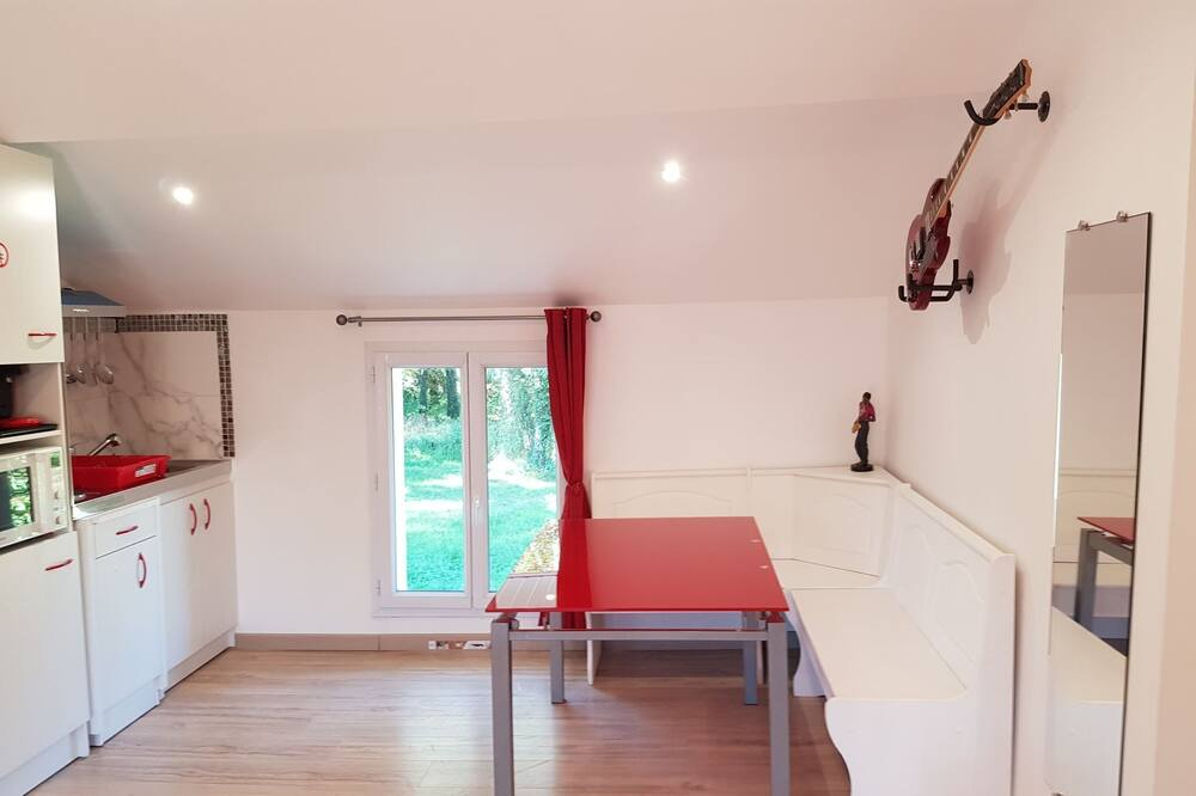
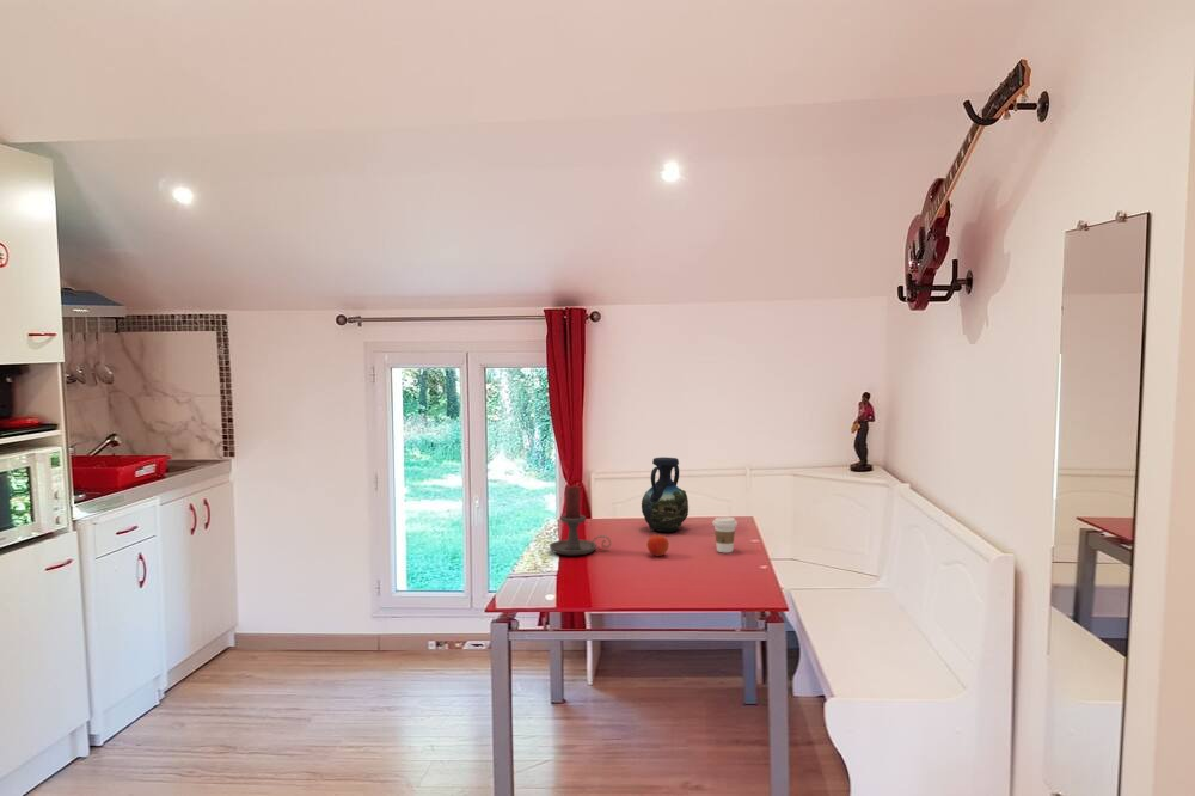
+ vase (664, 494)
+ candle holder (580, 518)
+ apple (657, 544)
+ coffee cup (724, 534)
